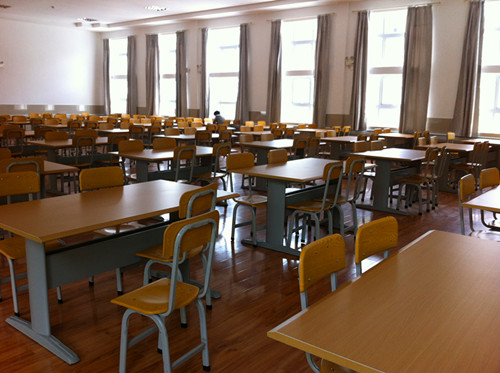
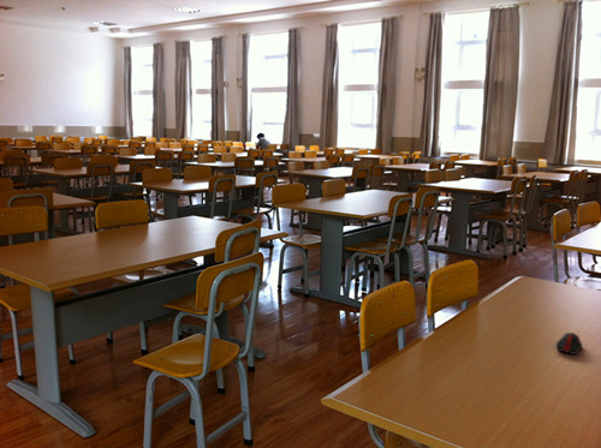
+ computer mouse (570, 341)
